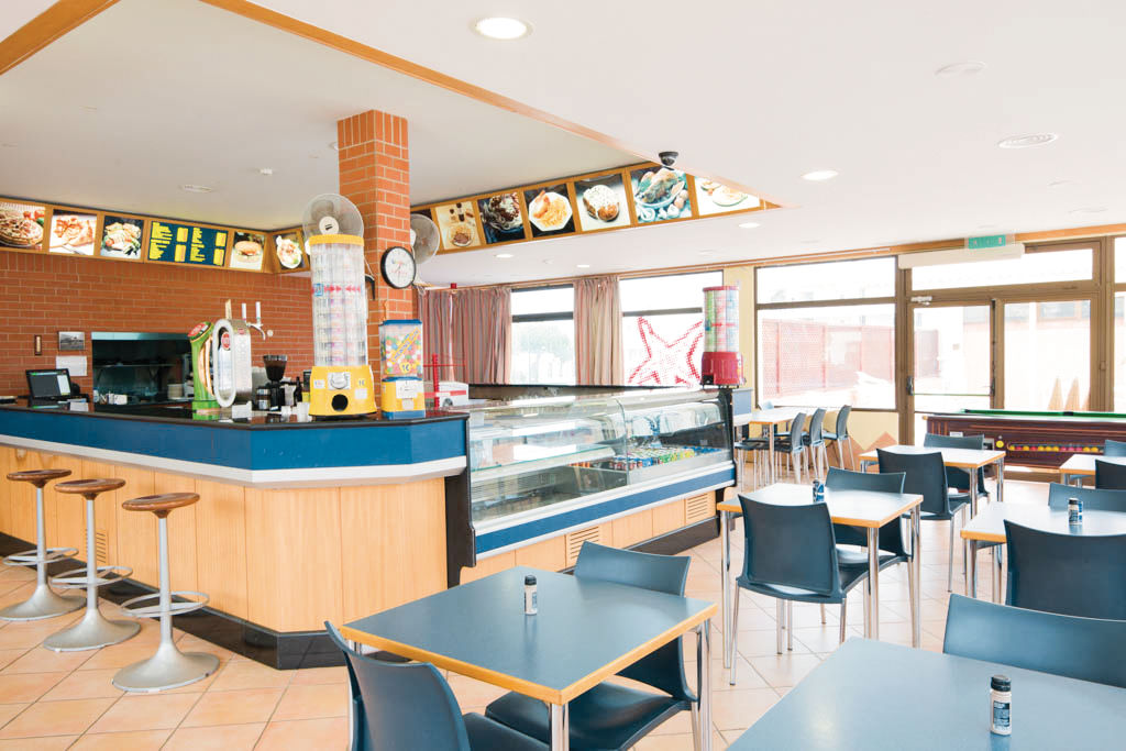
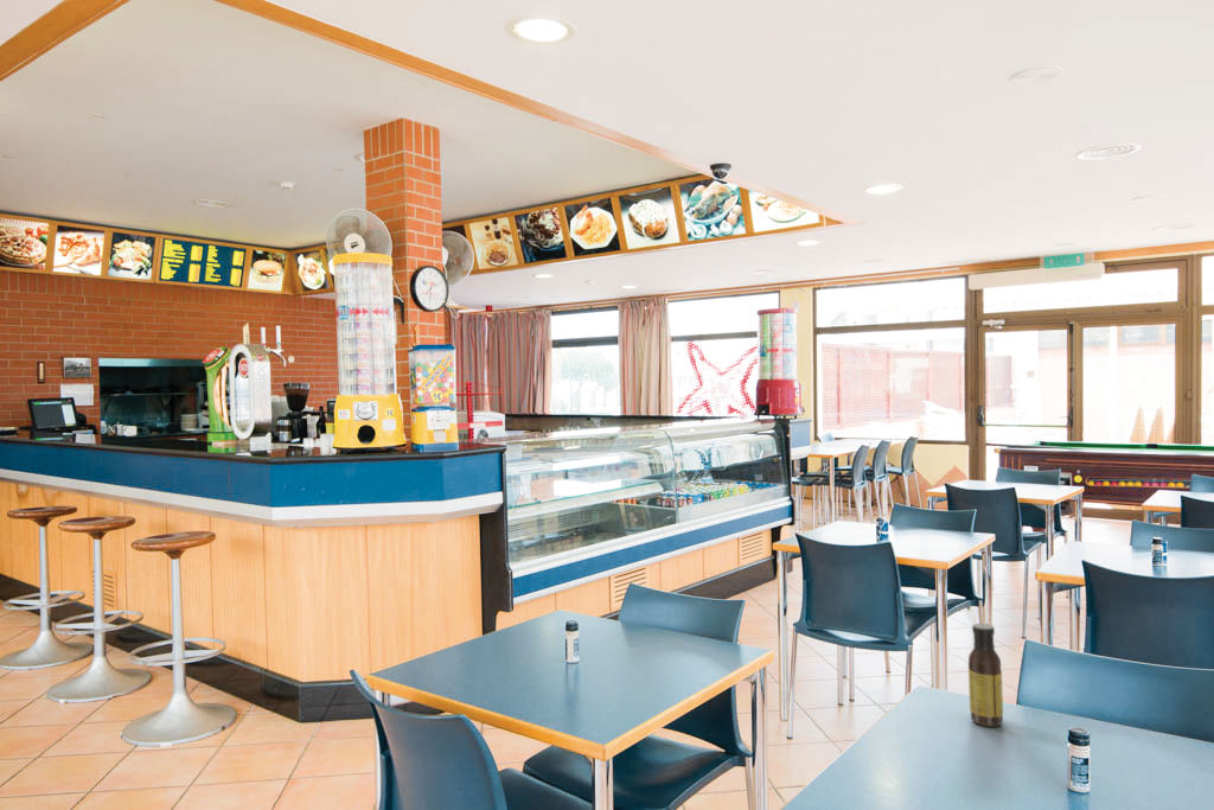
+ sauce bottle (985, 672)
